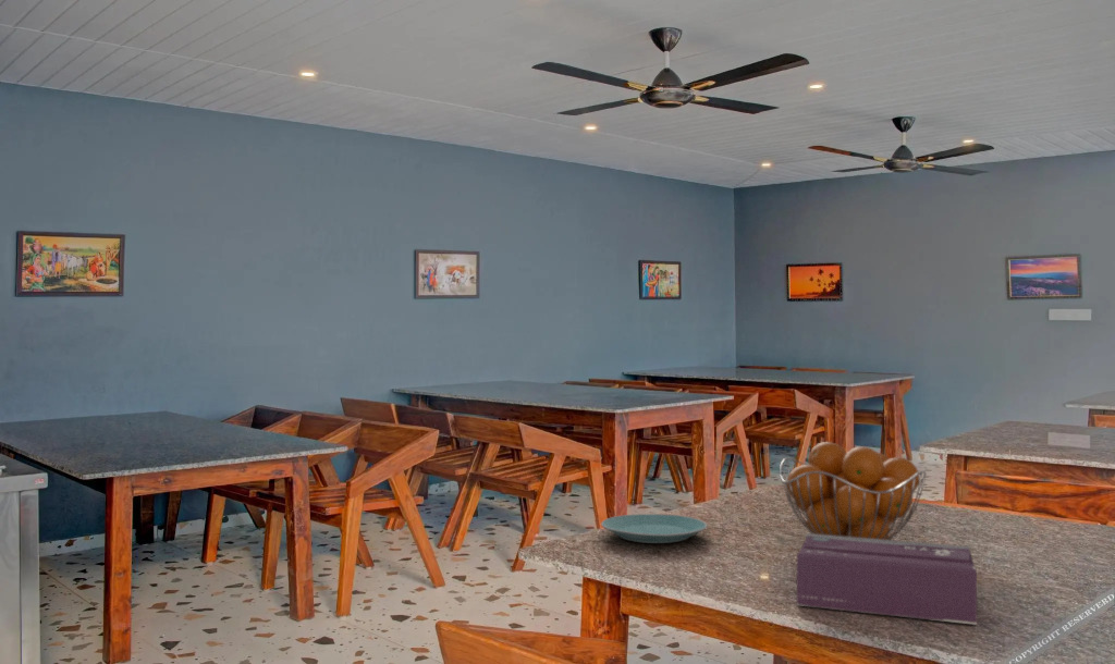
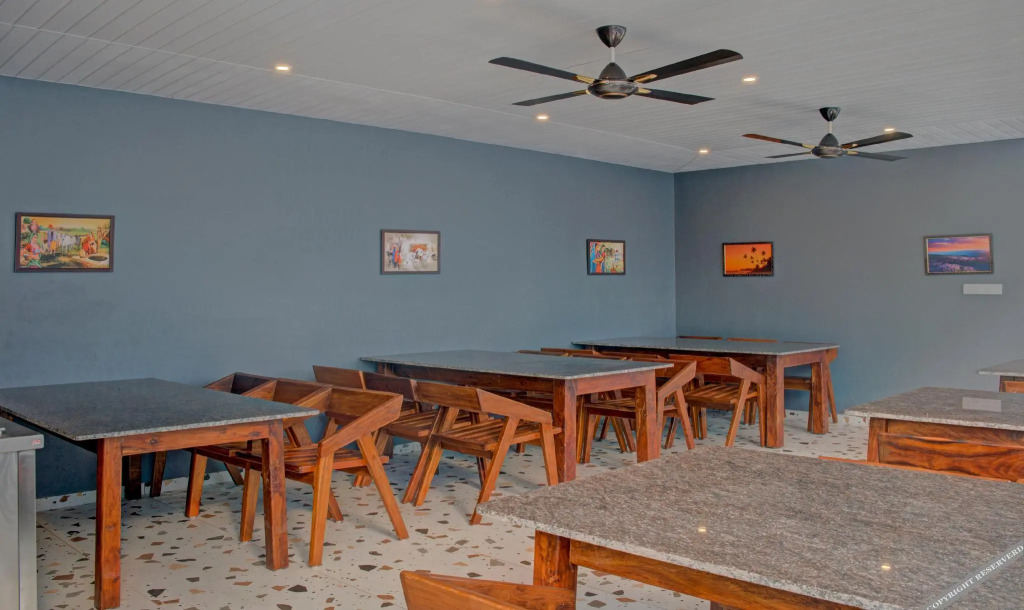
- plate (653, 529)
- fruit basket (850, 495)
- tissue box (884, 575)
